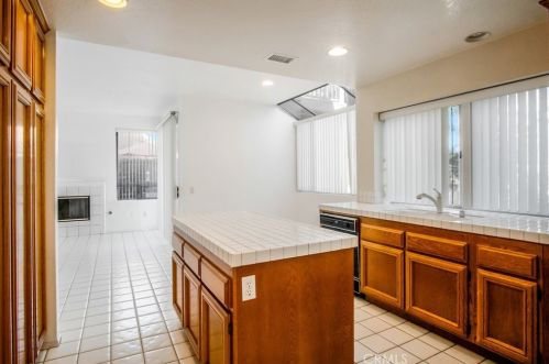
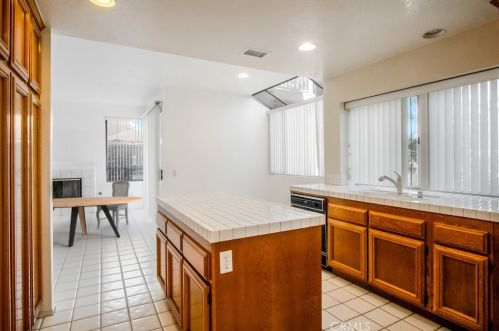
+ dining chair (114, 204)
+ dining table (76, 220)
